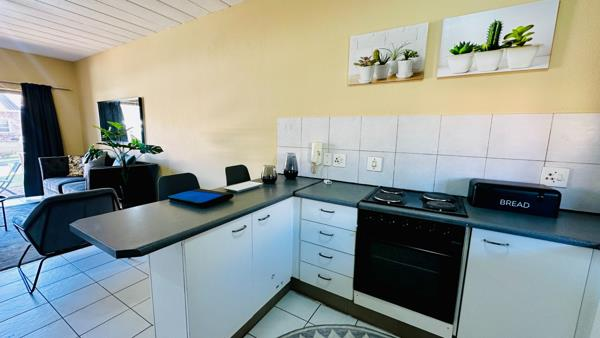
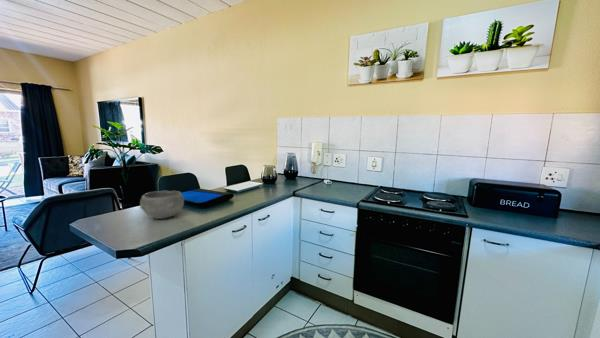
+ bowl (162, 205)
